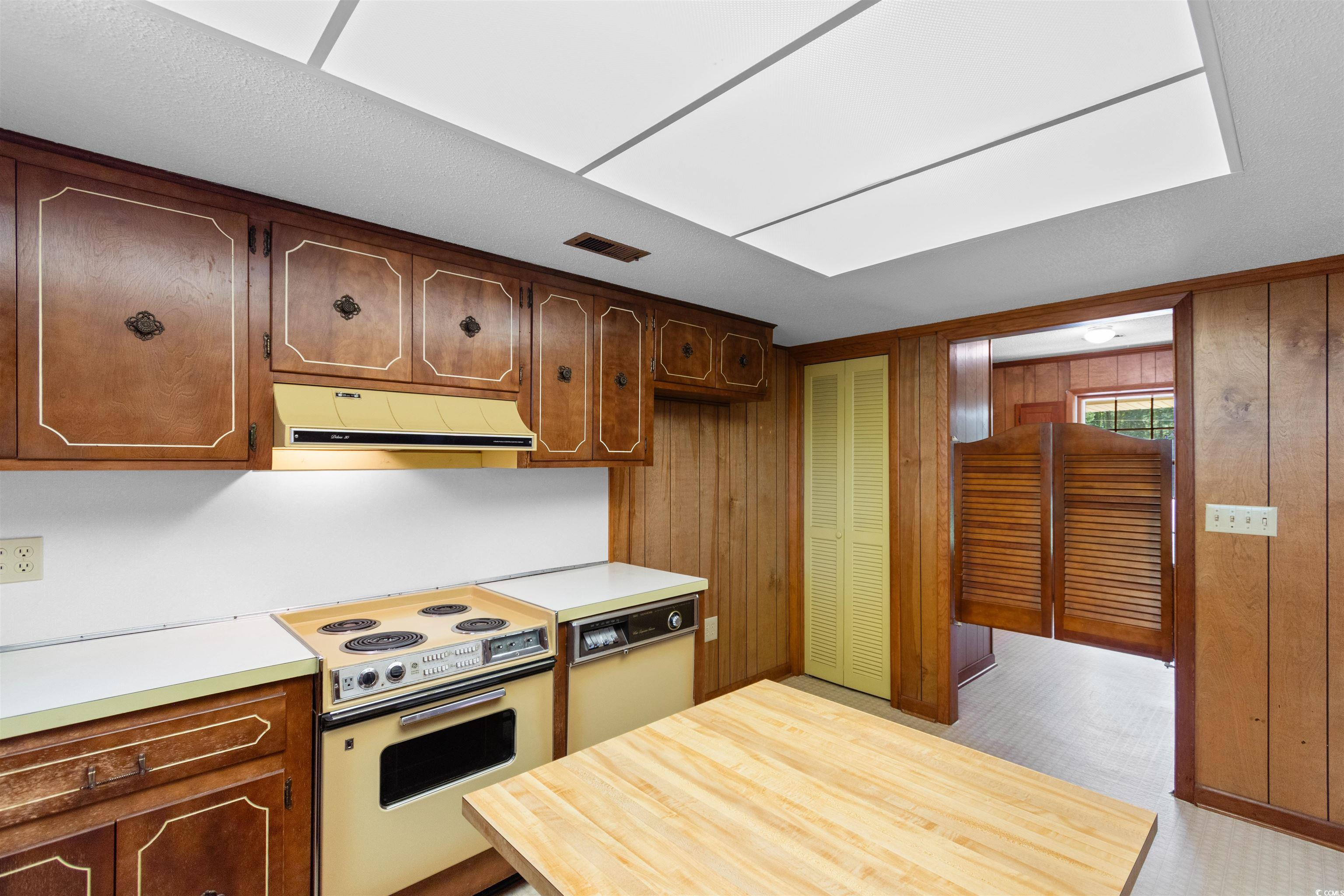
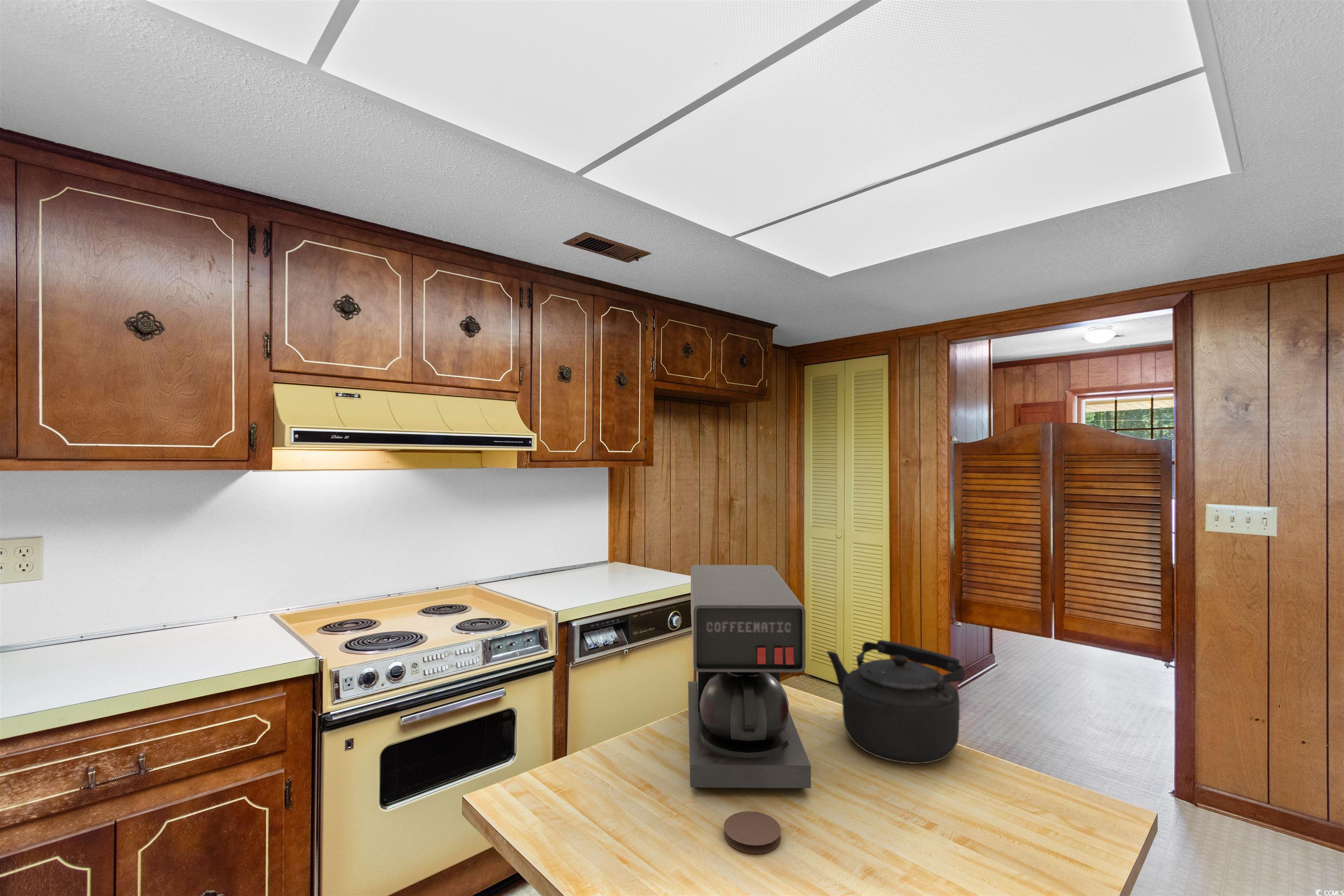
+ coaster (752, 831)
+ coffee maker (740, 662)
+ kettle (897, 697)
